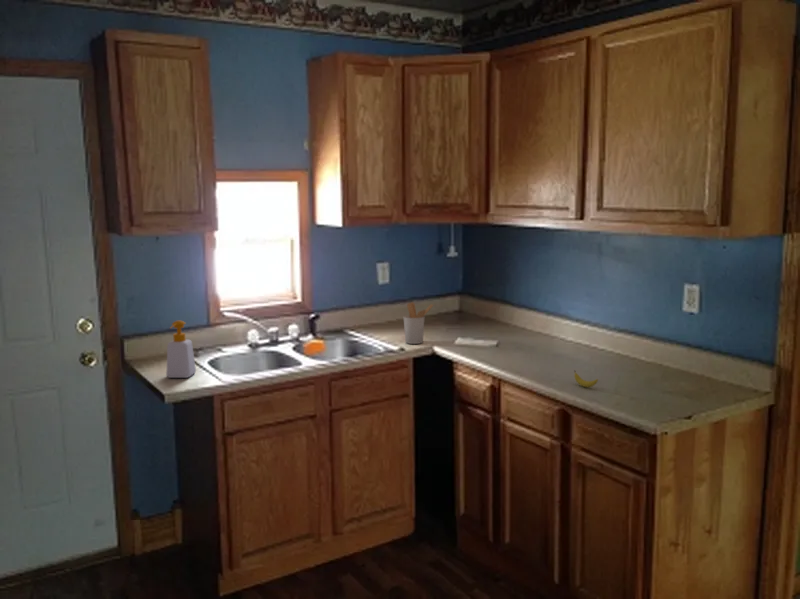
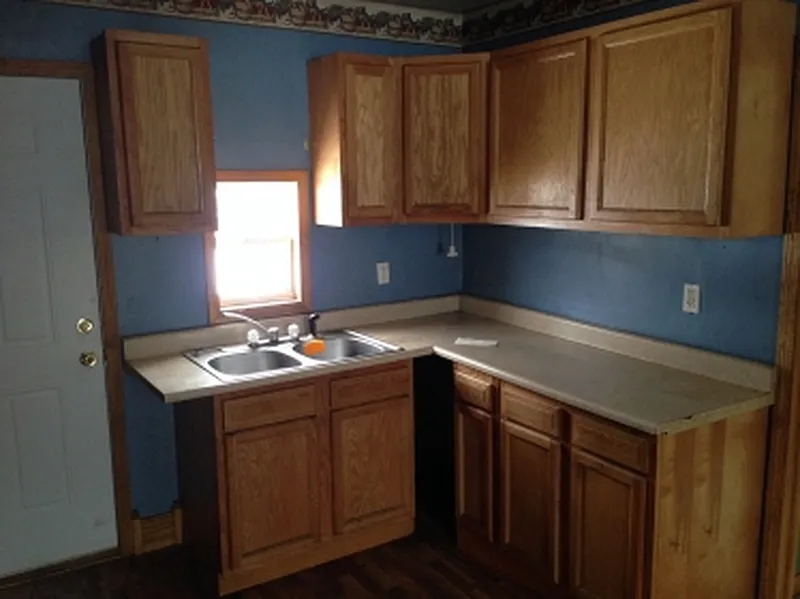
- utensil holder (419, 322)
- soap bottle (178, 349)
- banana (584, 380)
